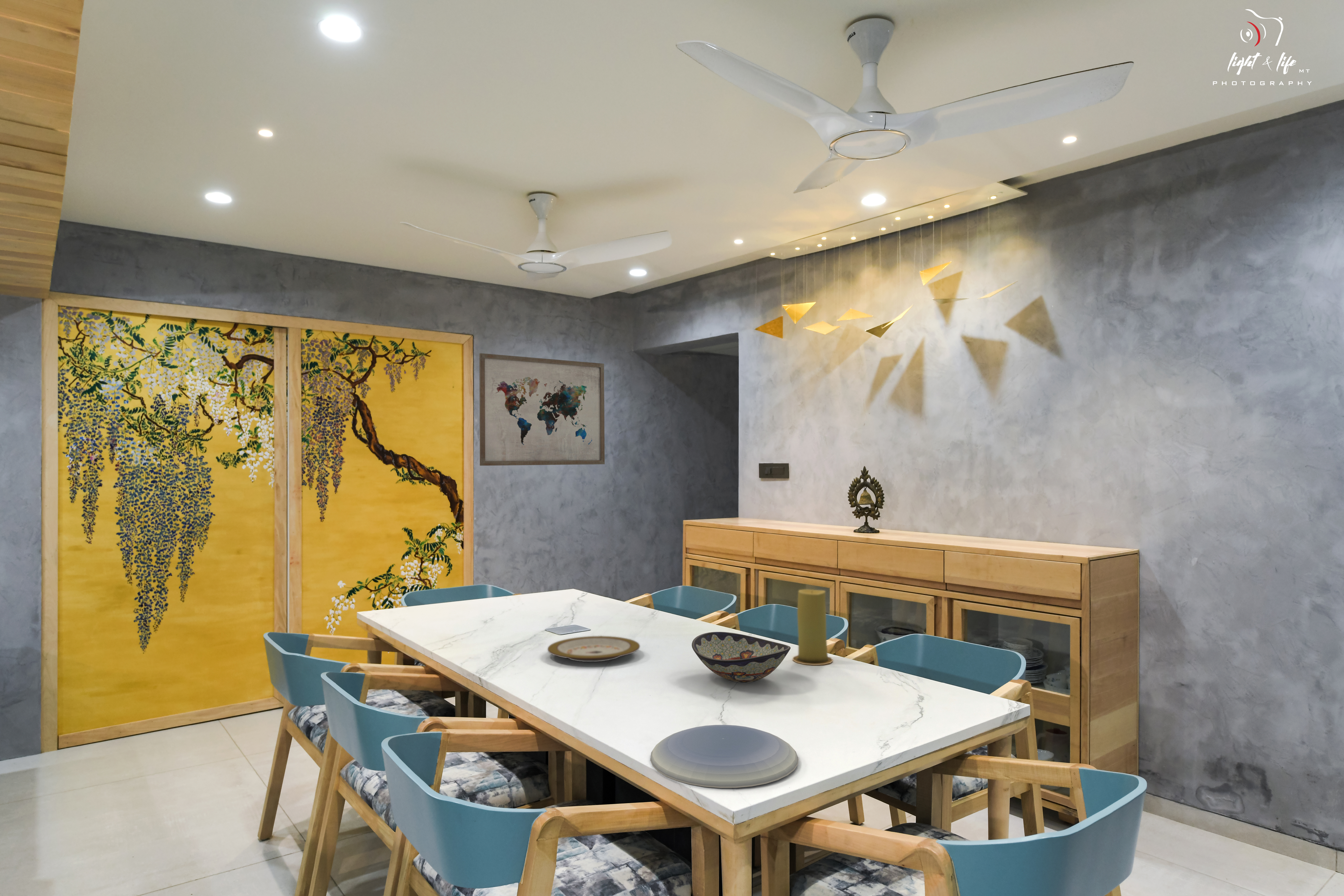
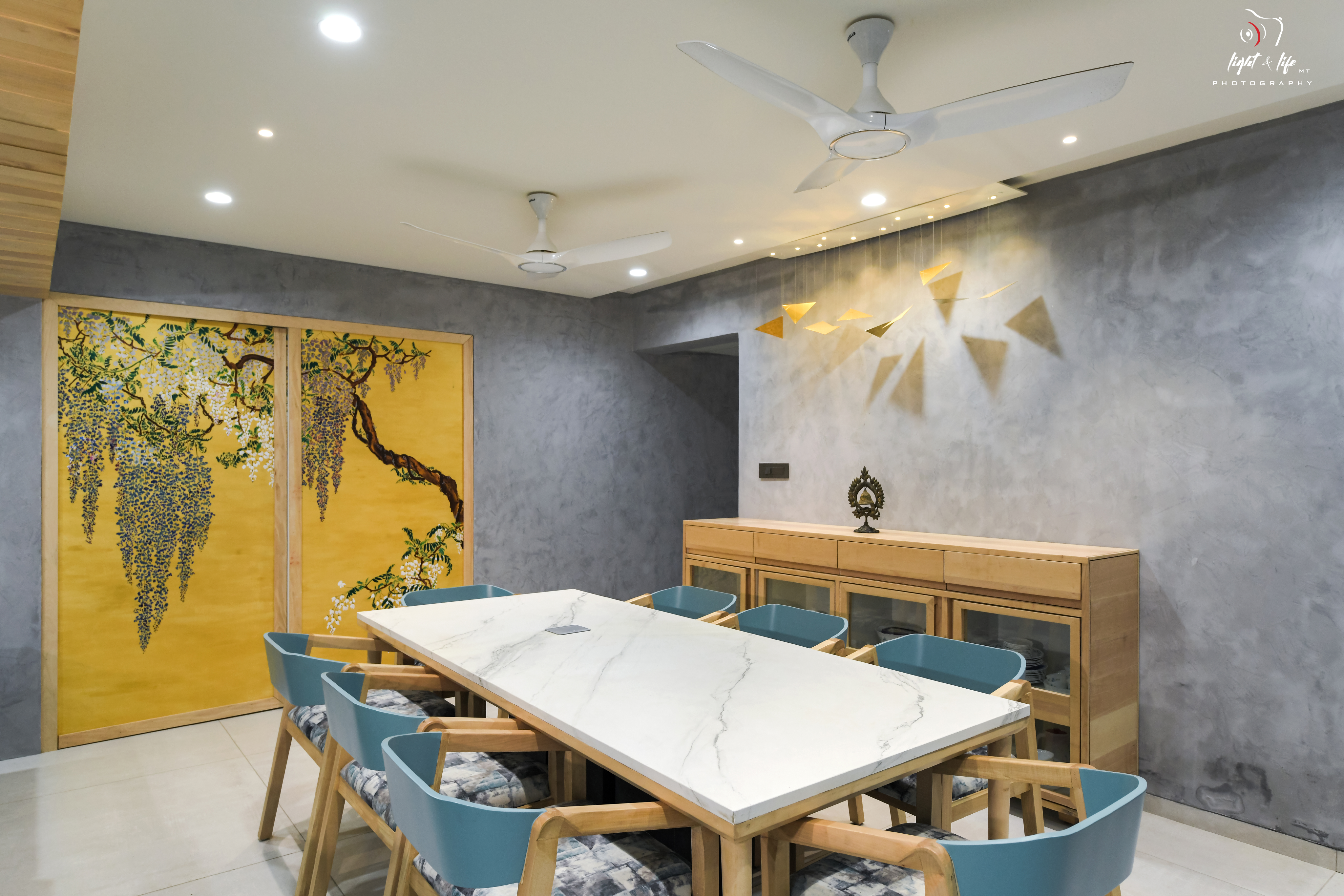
- plate (594, 650)
- wall art (545, 412)
- plate (724, 748)
- decorative bowl (740, 660)
- candle (812, 625)
